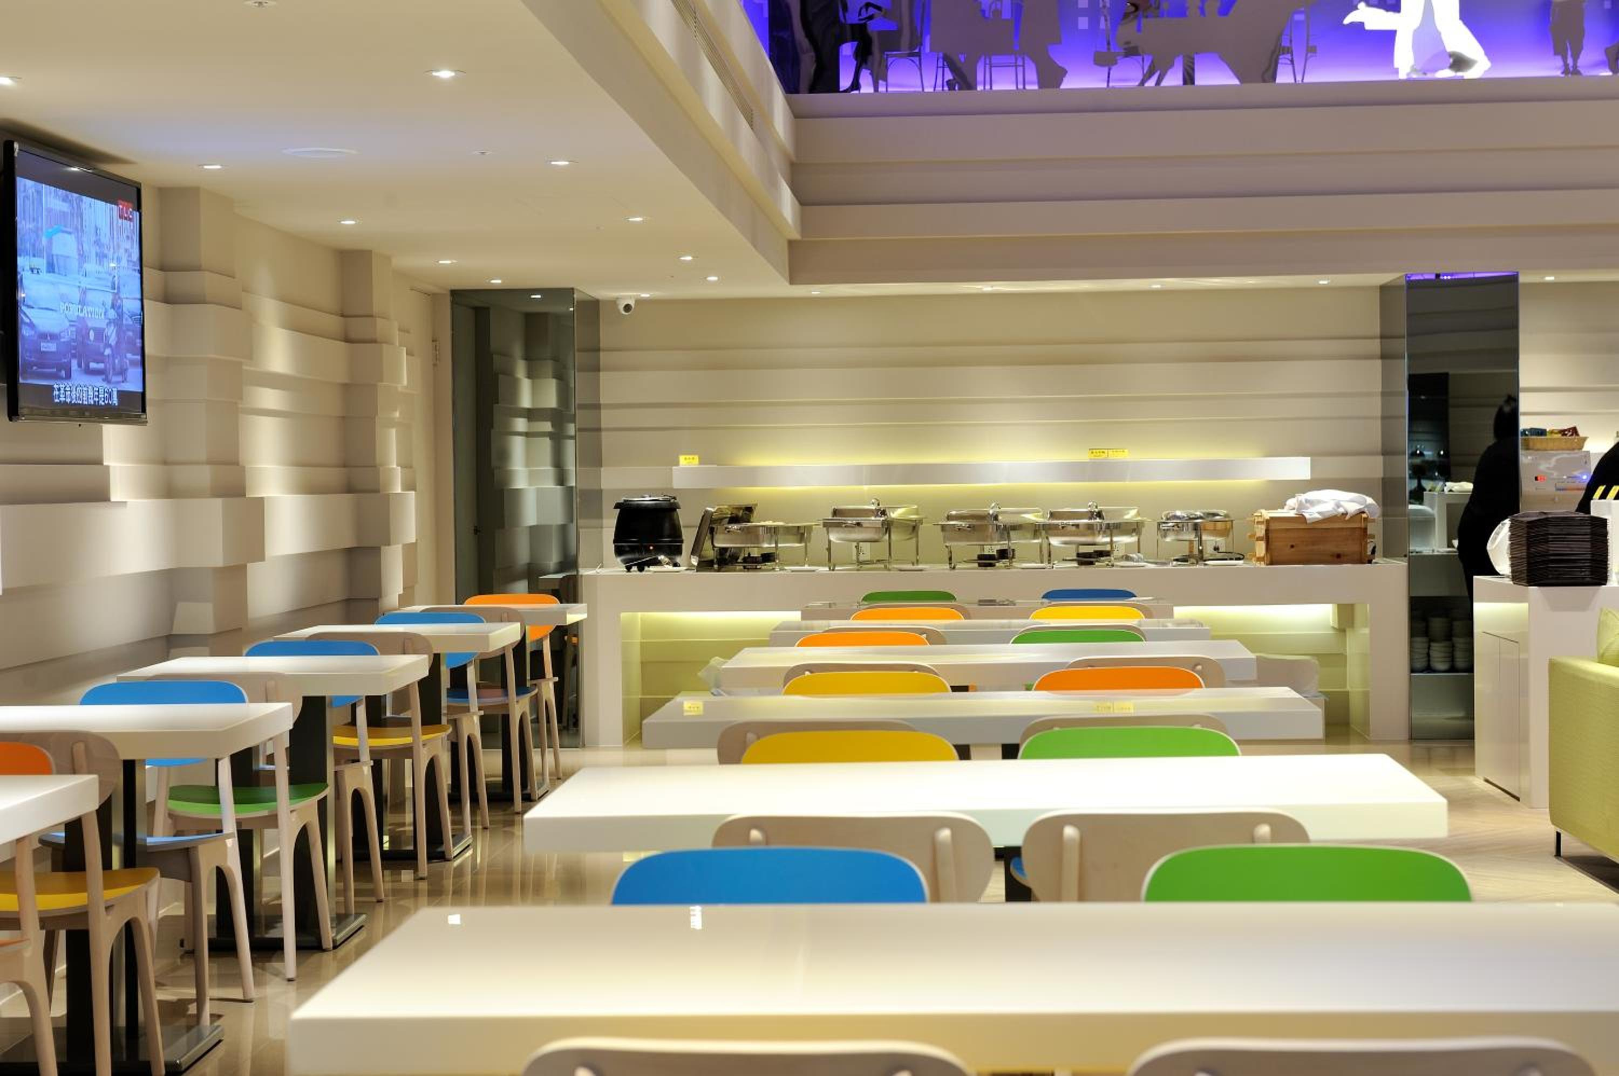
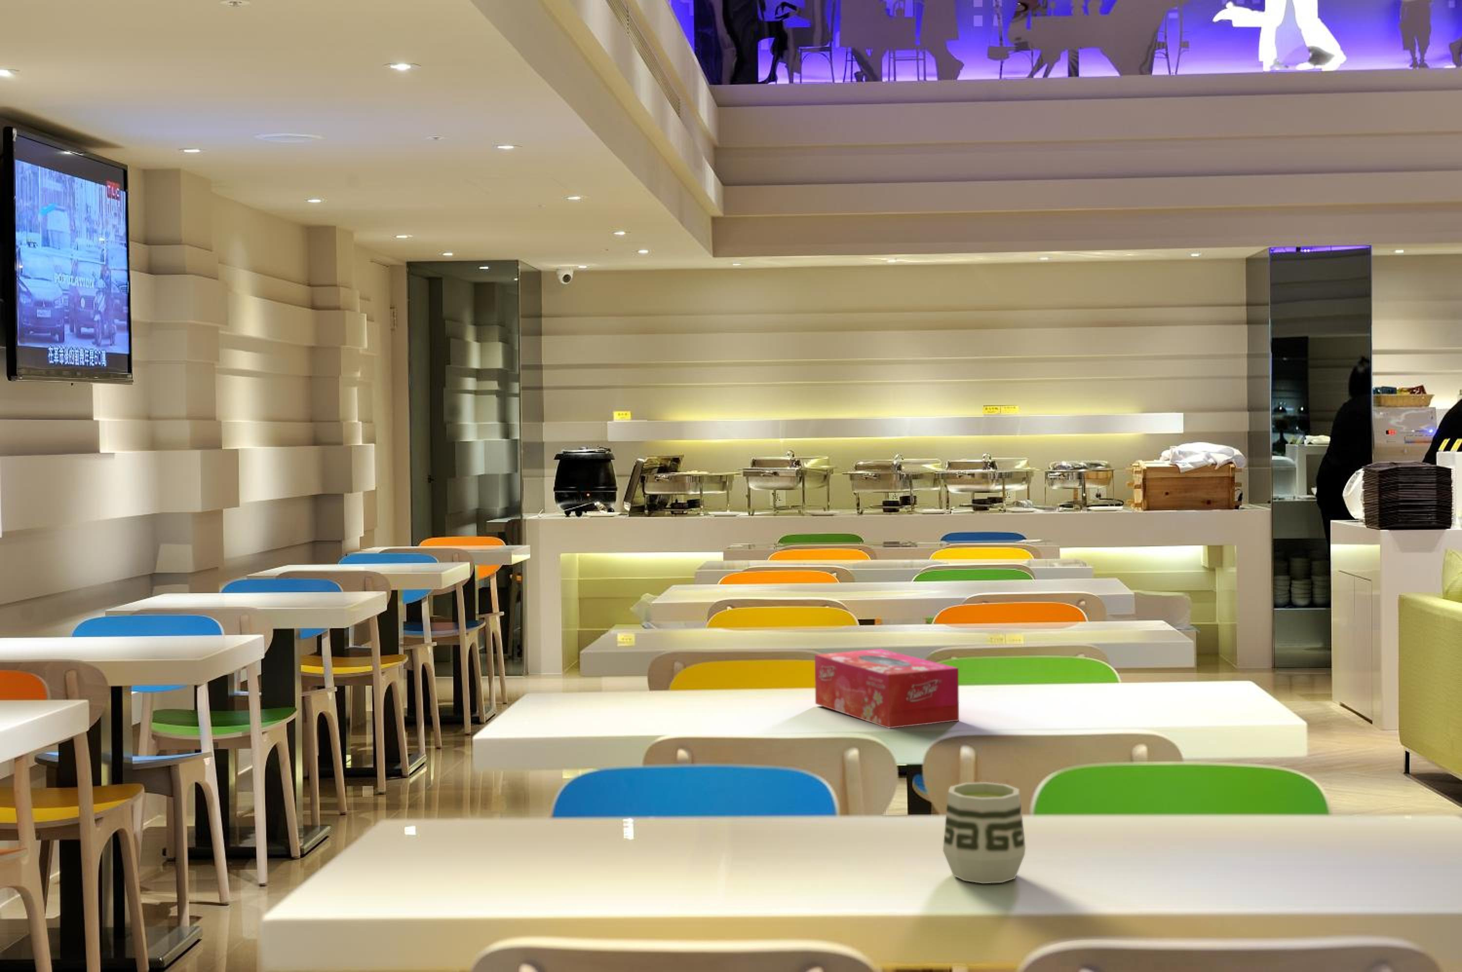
+ tissue box (883, 686)
+ cup (984, 832)
